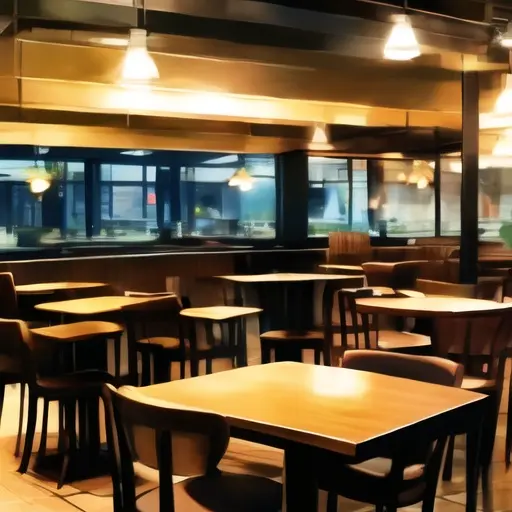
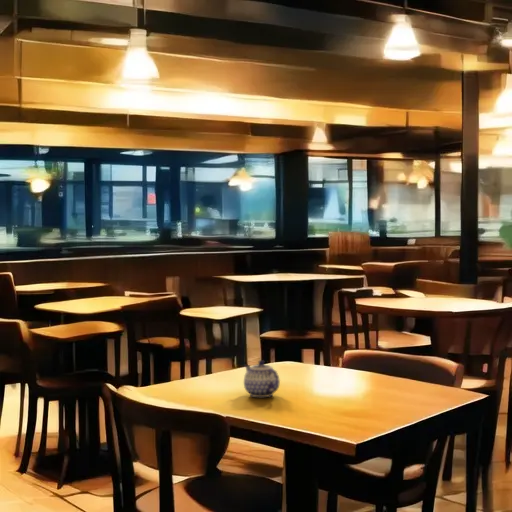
+ teapot (261, 377)
